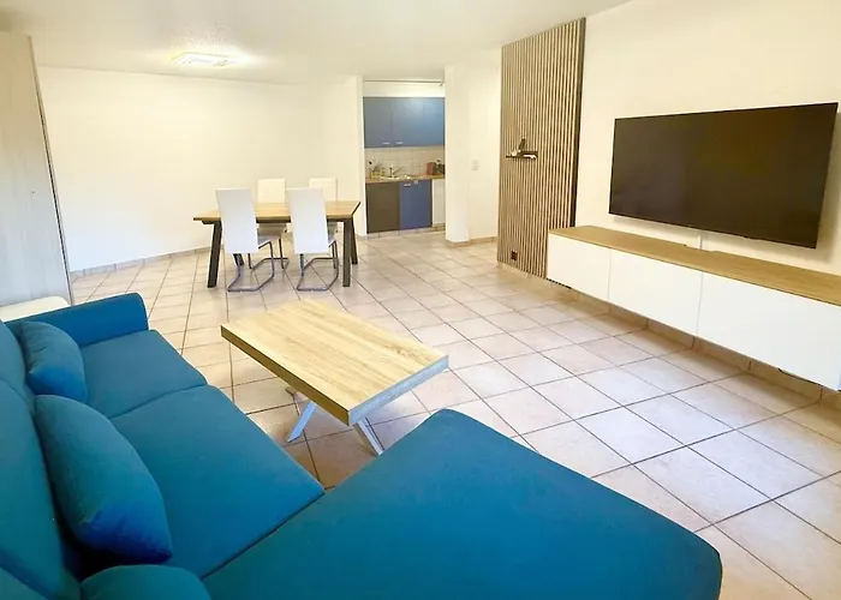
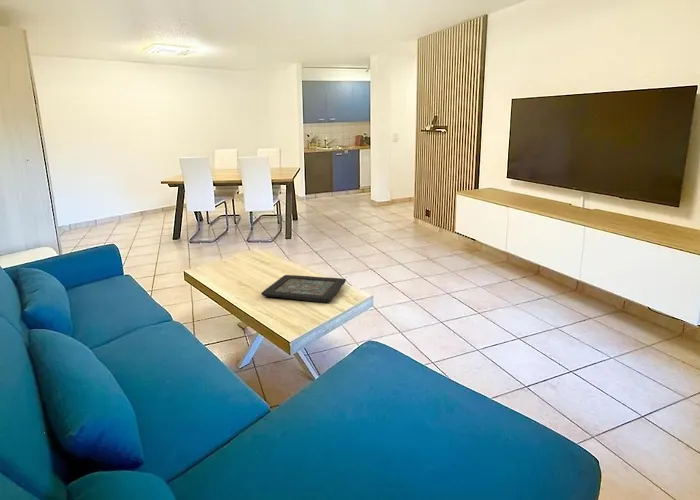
+ decorative tray (305, 287)
